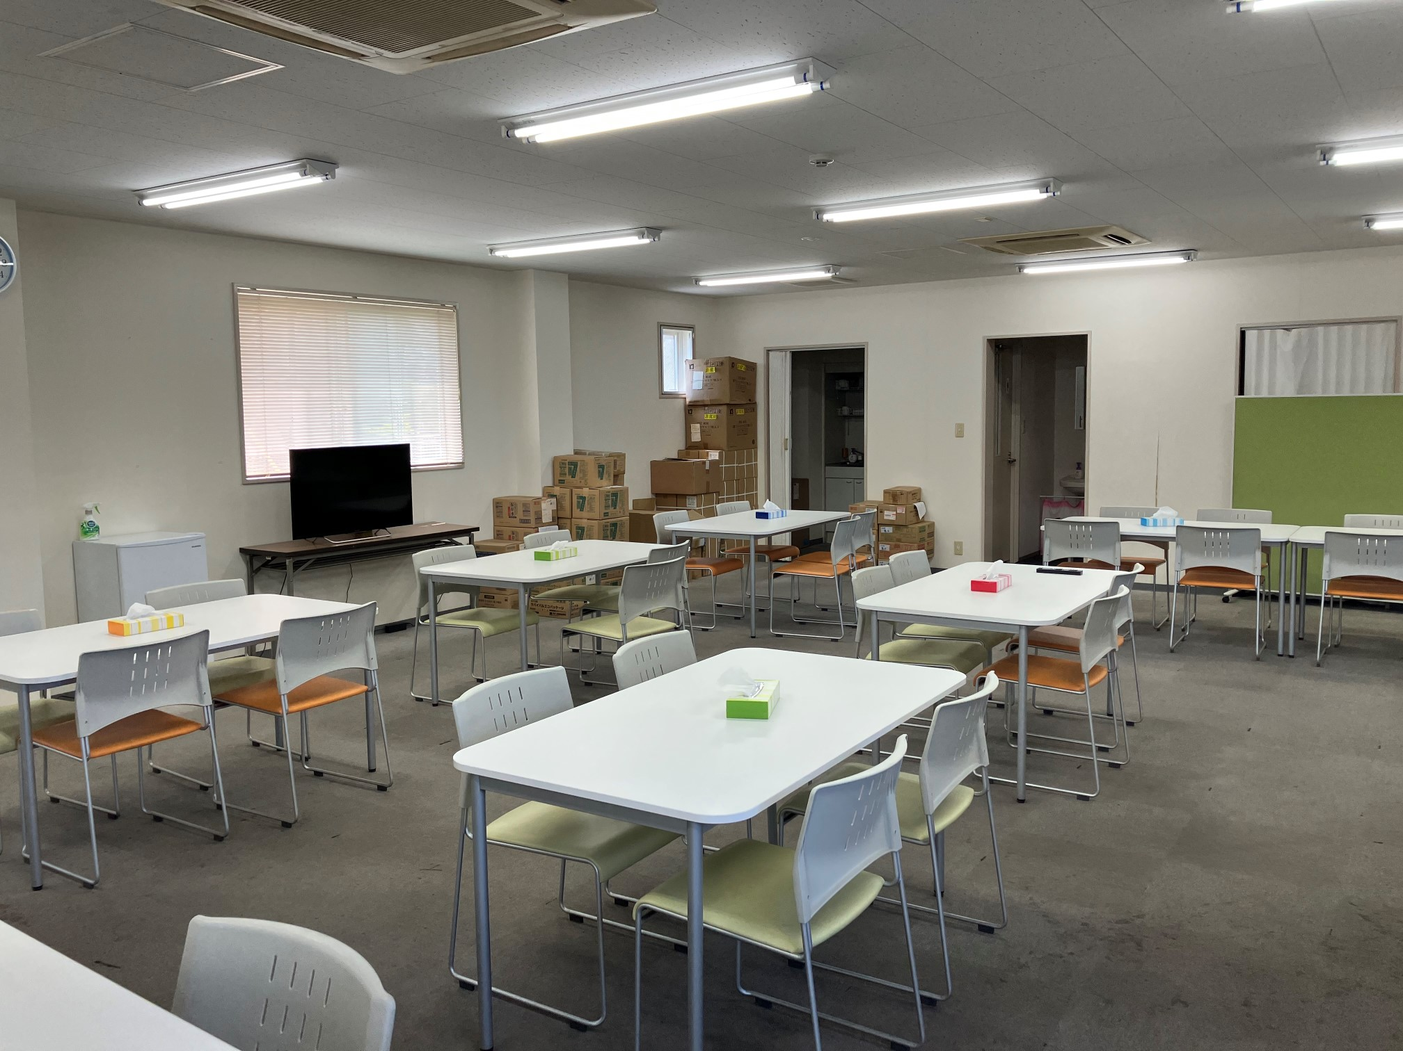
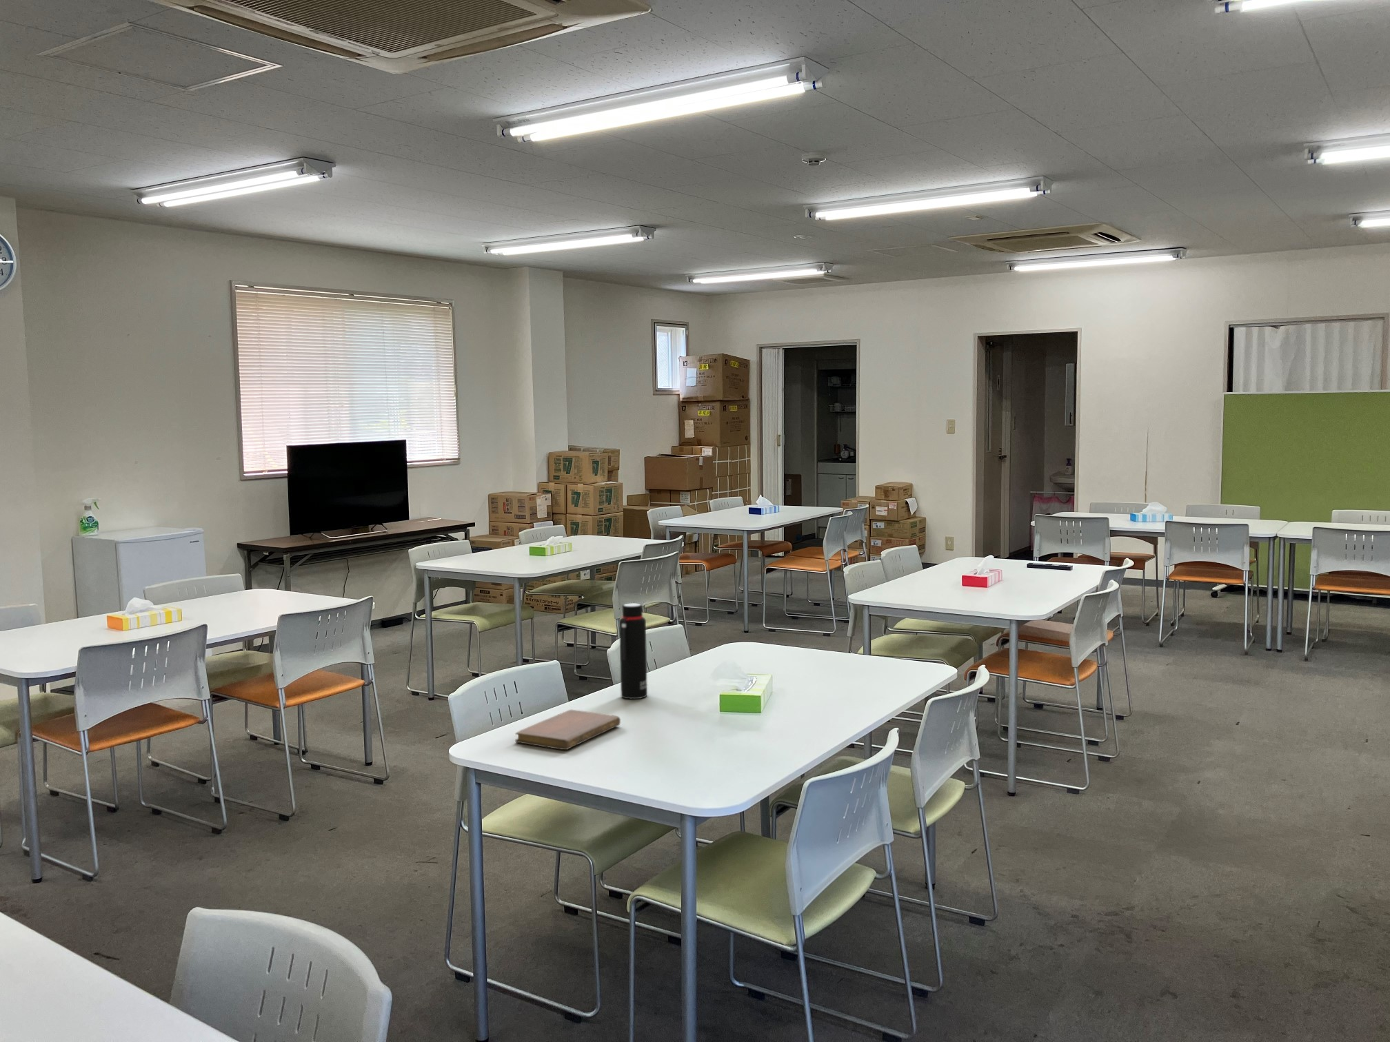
+ water bottle (632, 650)
+ notebook (569, 729)
